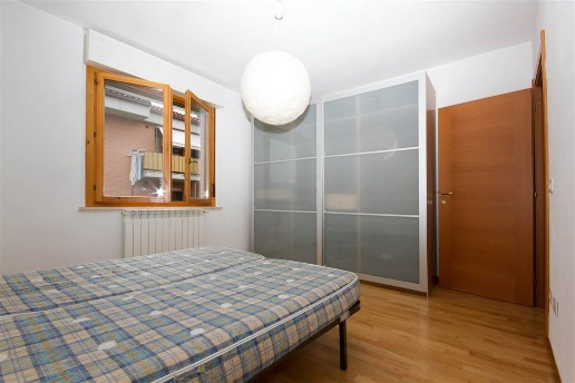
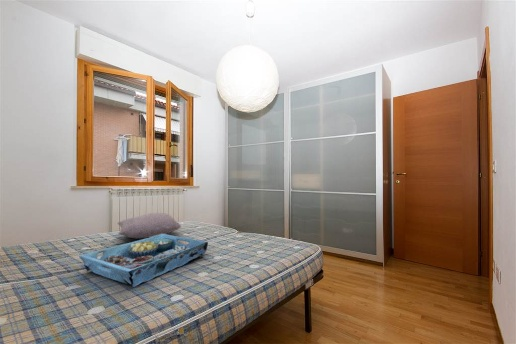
+ serving tray (149, 254)
+ pillow (148, 225)
